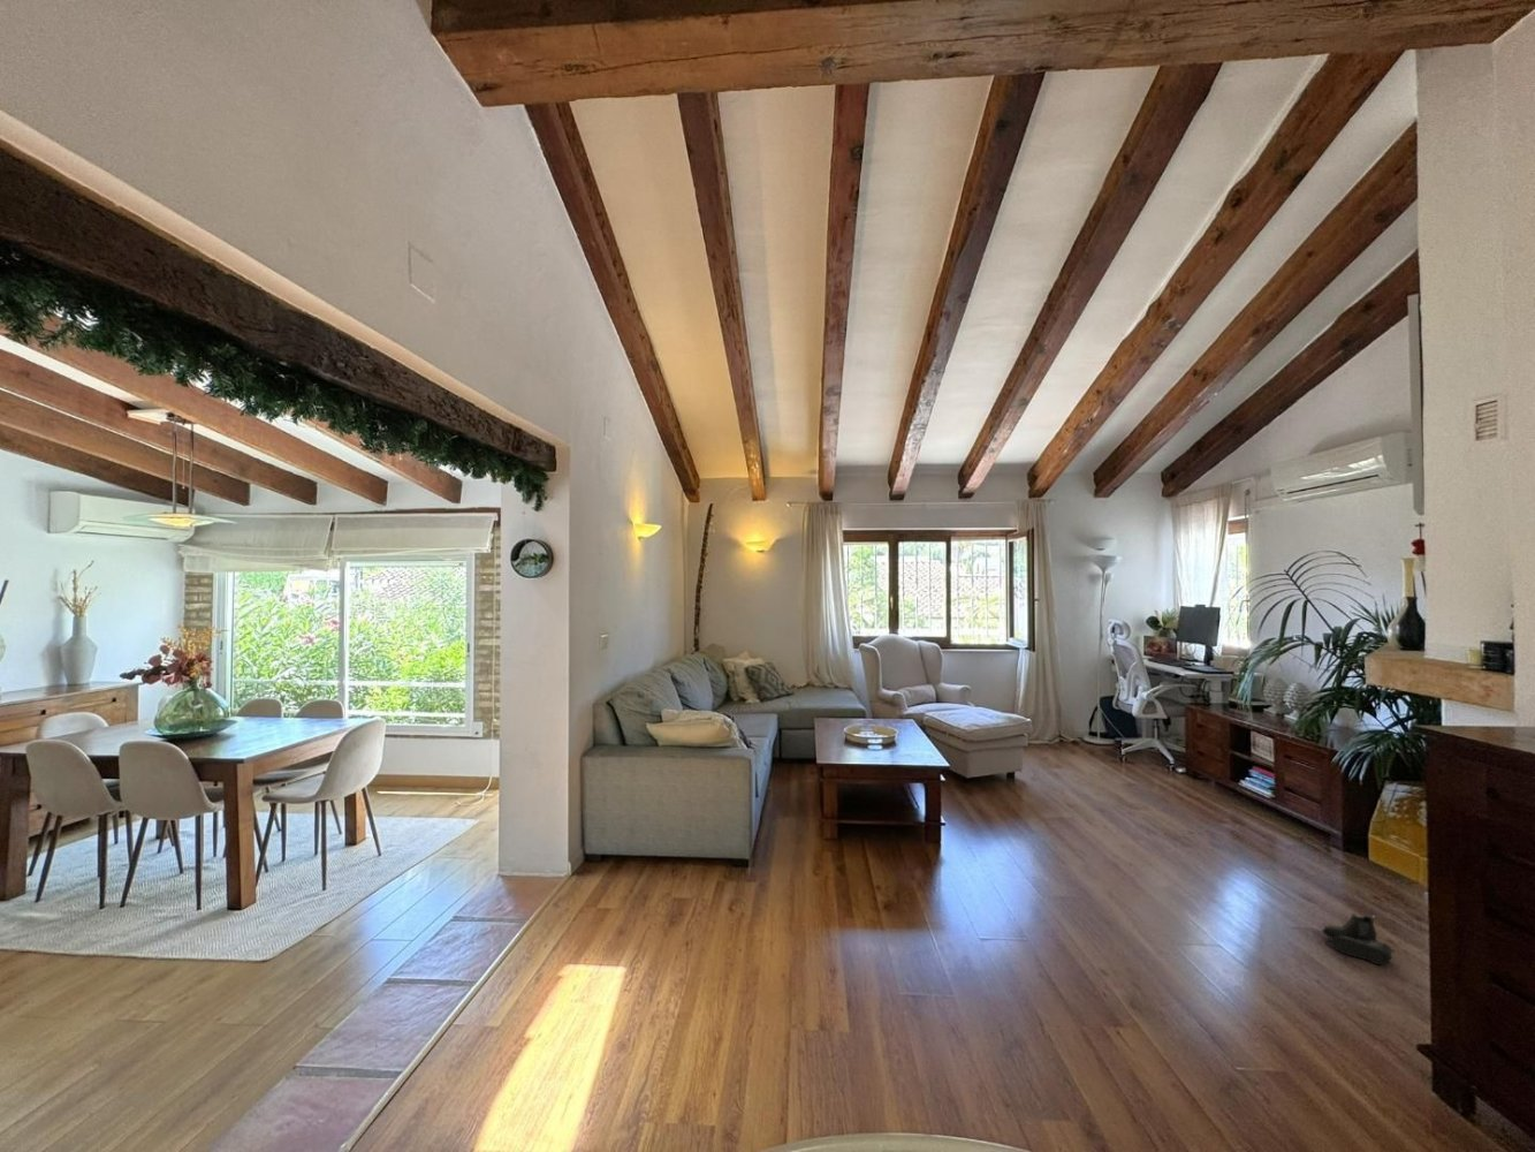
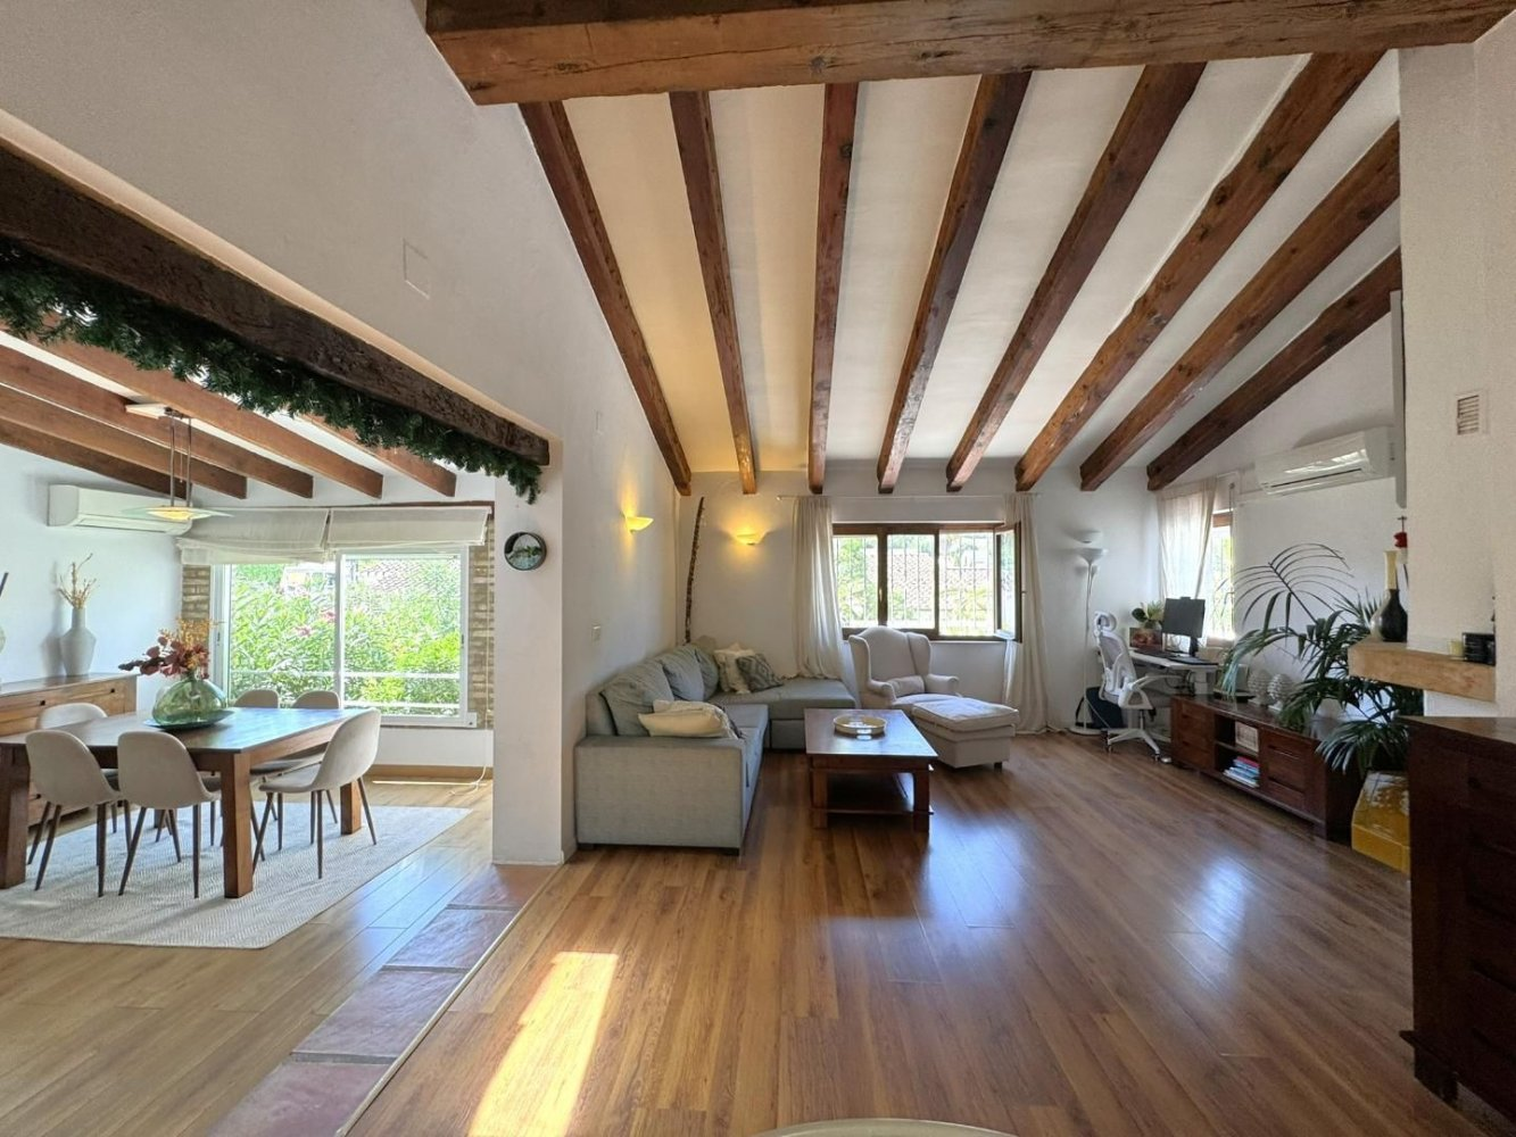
- boots (1361, 937)
